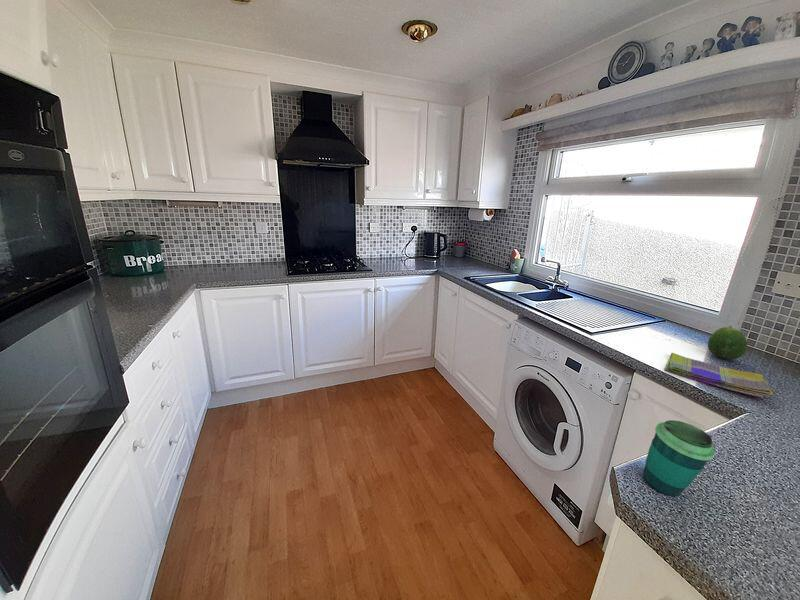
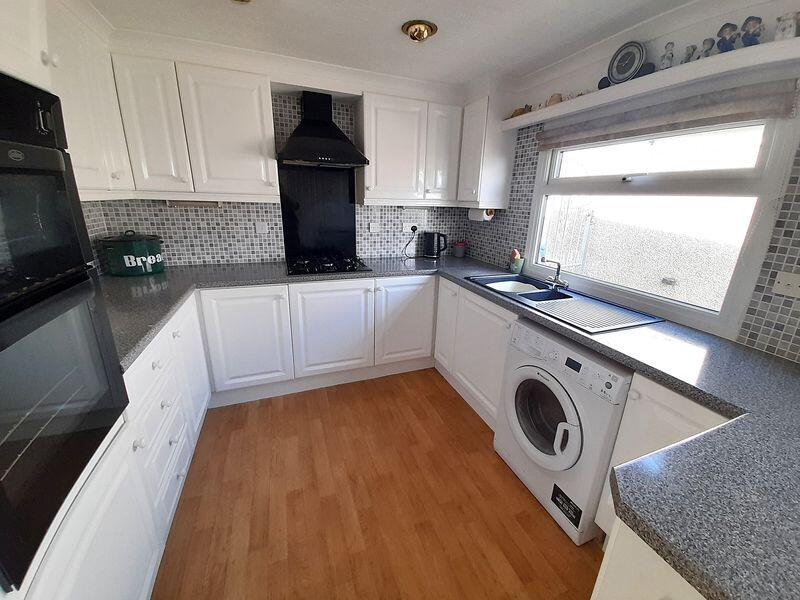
- fruit (727, 342)
- cup (677, 460)
- dish towel (714, 373)
